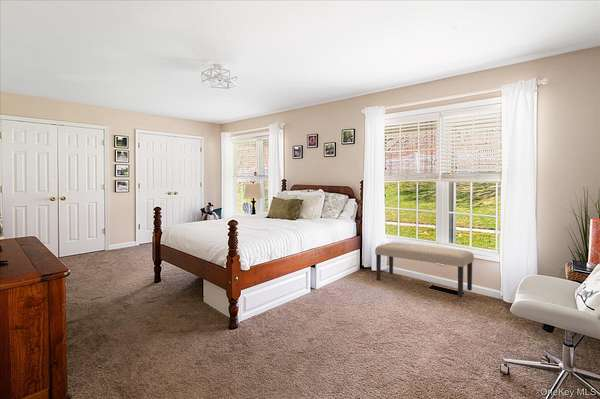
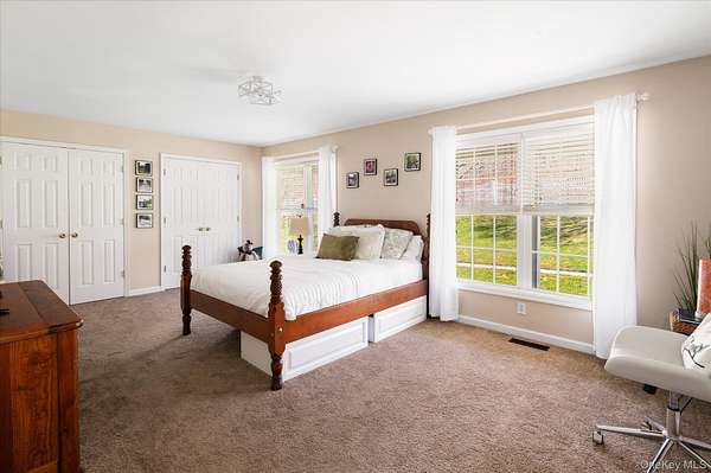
- bench (421, 260)
